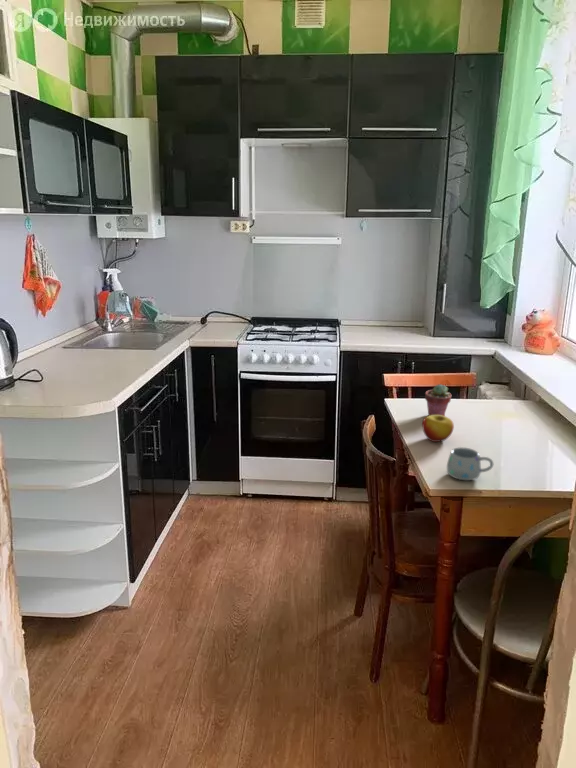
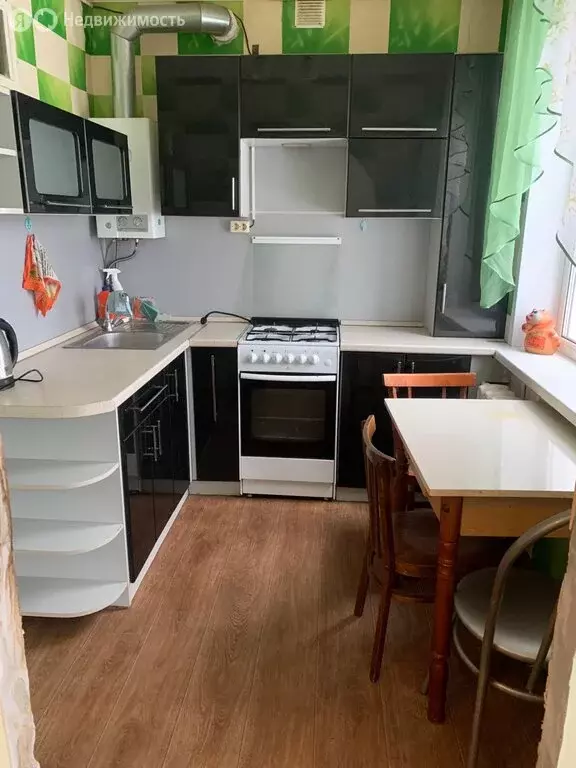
- apple (437, 427)
- potted succulent (437, 400)
- mug (469, 465)
